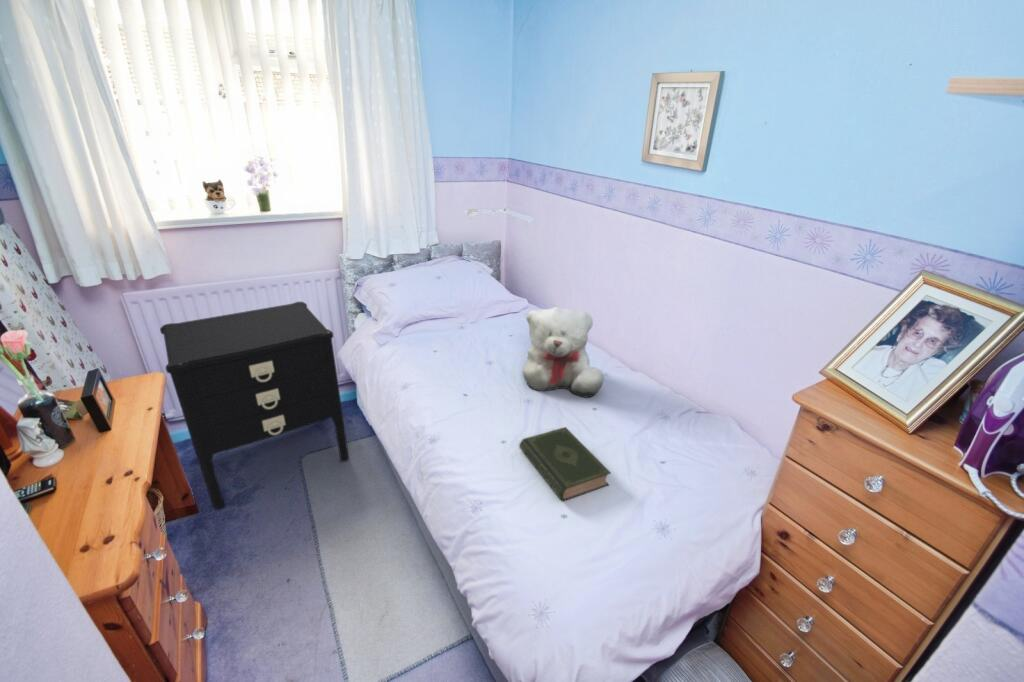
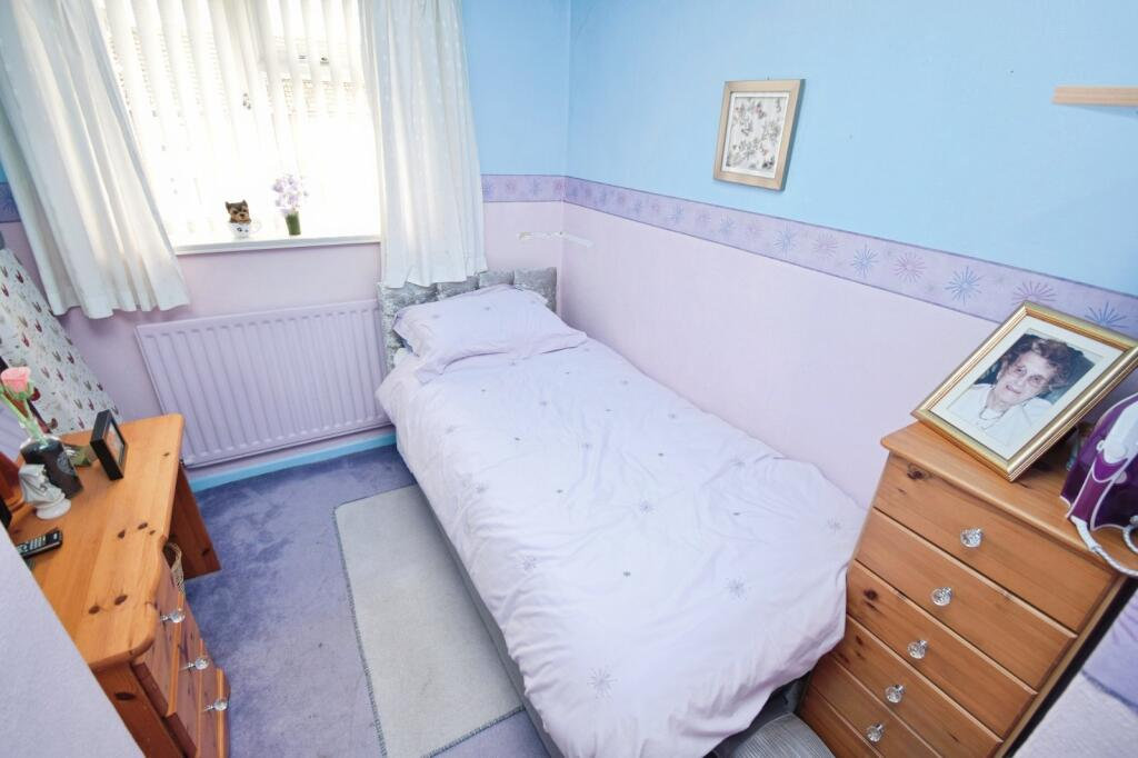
- nightstand (262, 397)
- teddy bear (564, 347)
- book (562, 461)
